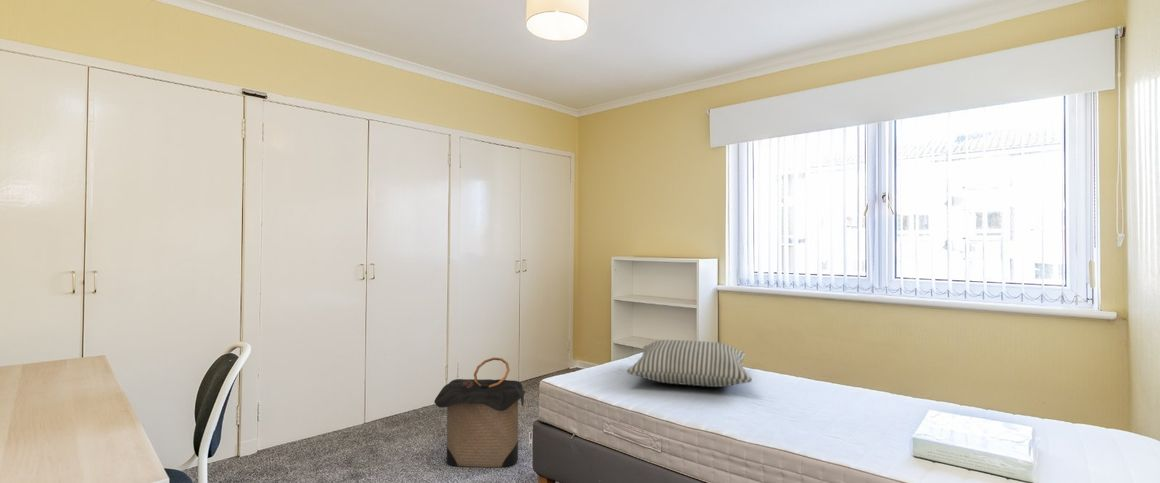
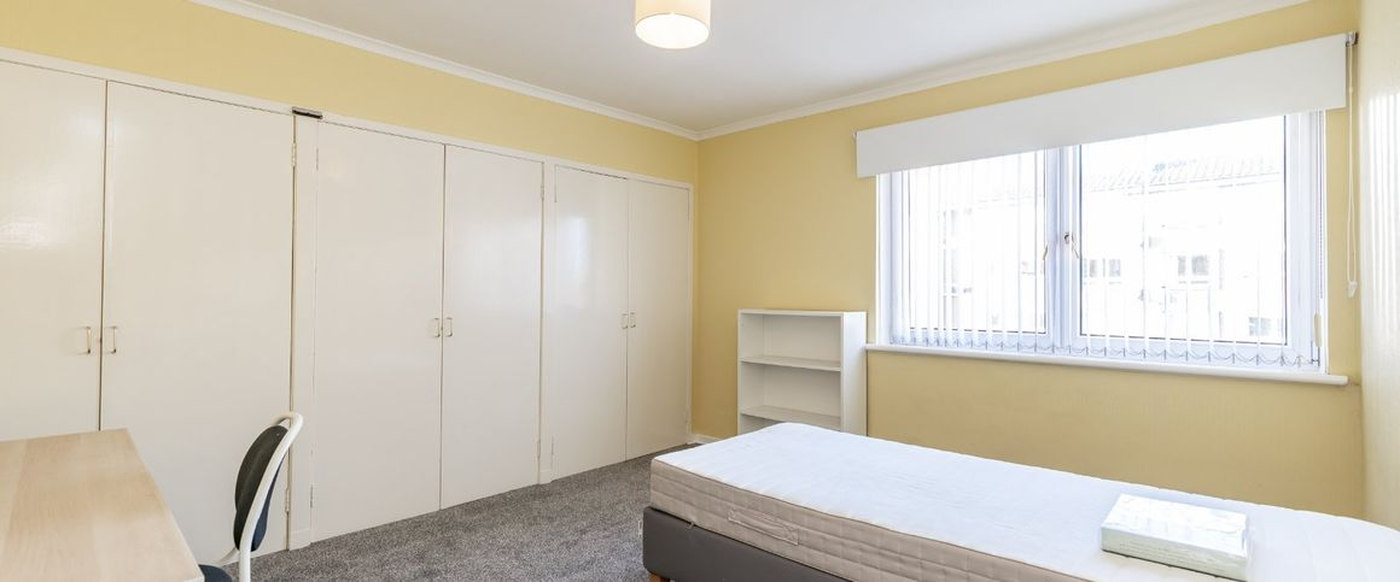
- laundry hamper (480, 410)
- pillow (690, 361)
